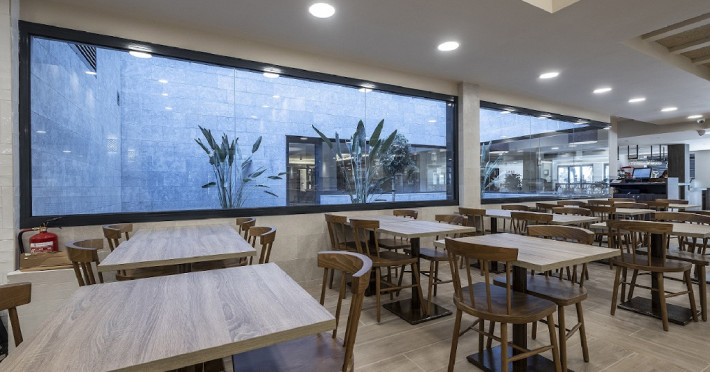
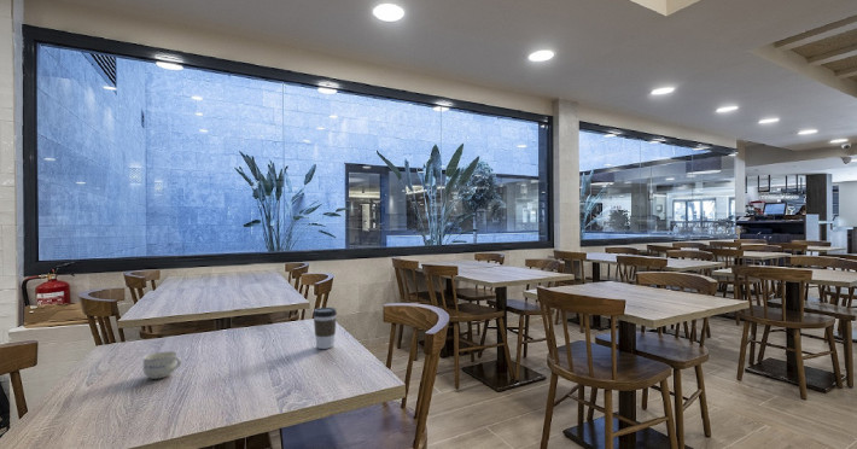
+ cup (163, 366)
+ coffee cup (325, 327)
